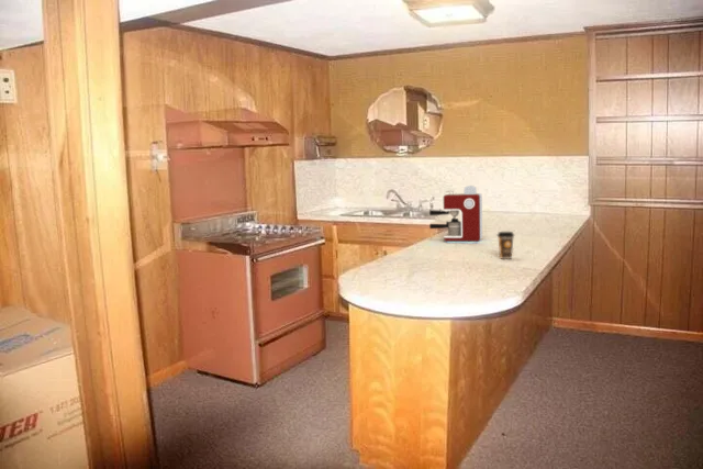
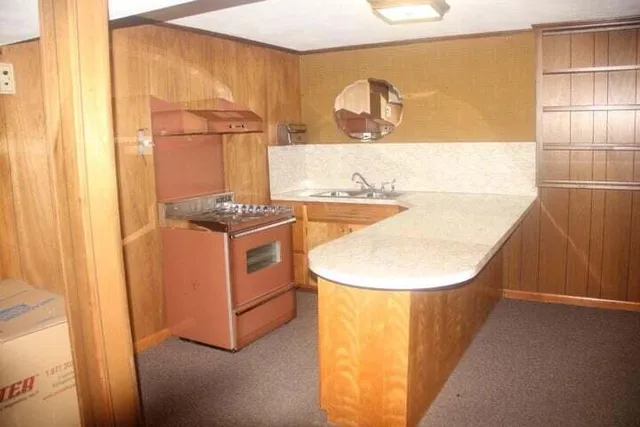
- coffee maker (455, 213)
- coffee cup (505, 245)
